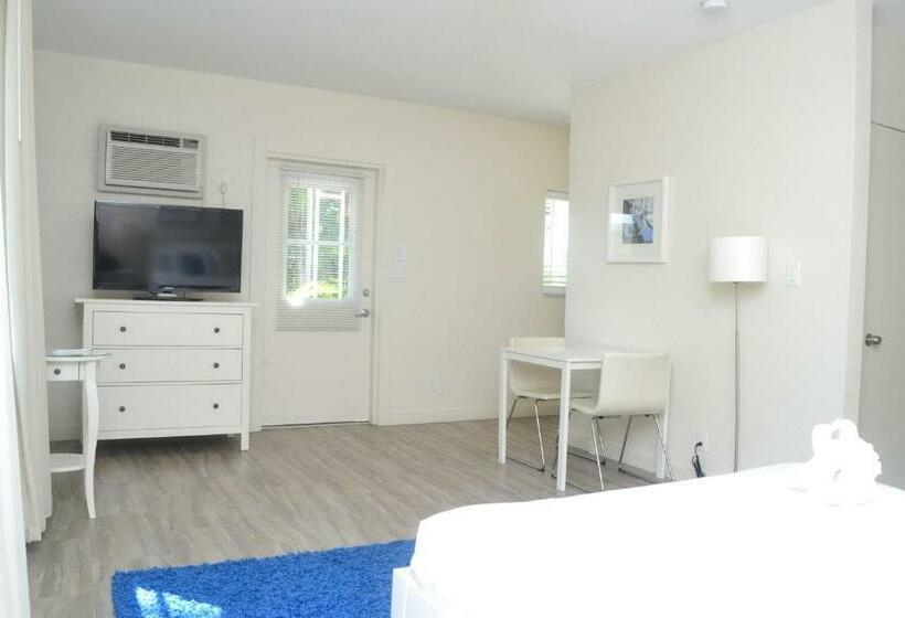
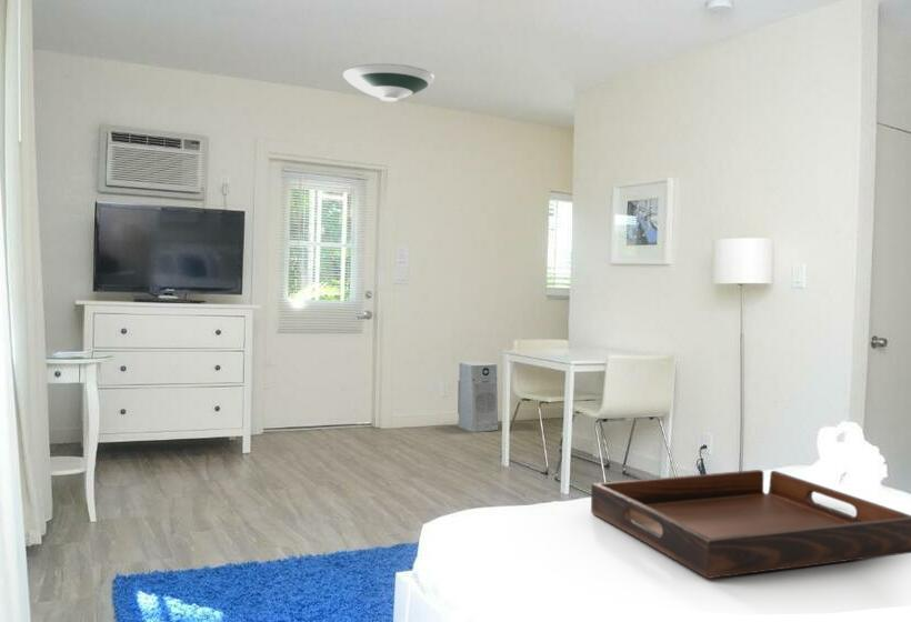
+ serving tray (743, 514)
+ air purifier (477, 395)
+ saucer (389, 88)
